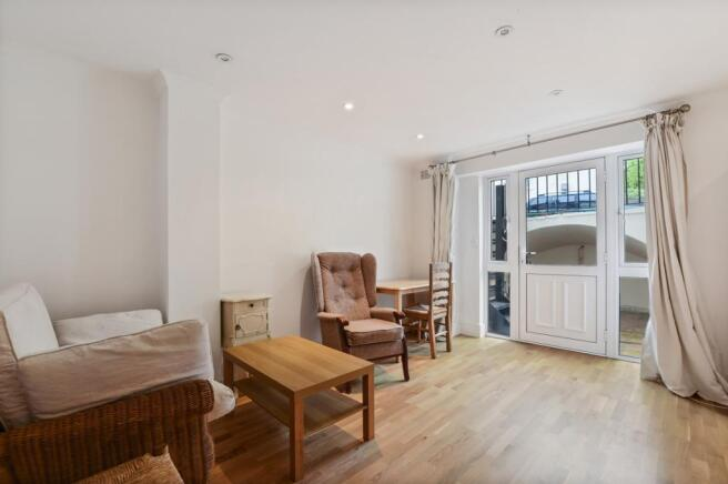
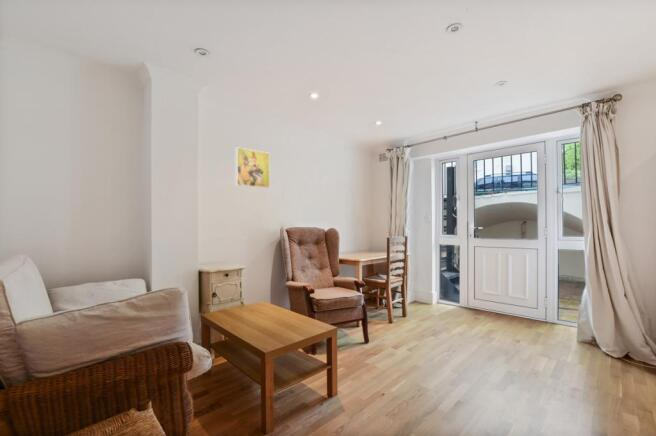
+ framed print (253, 168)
